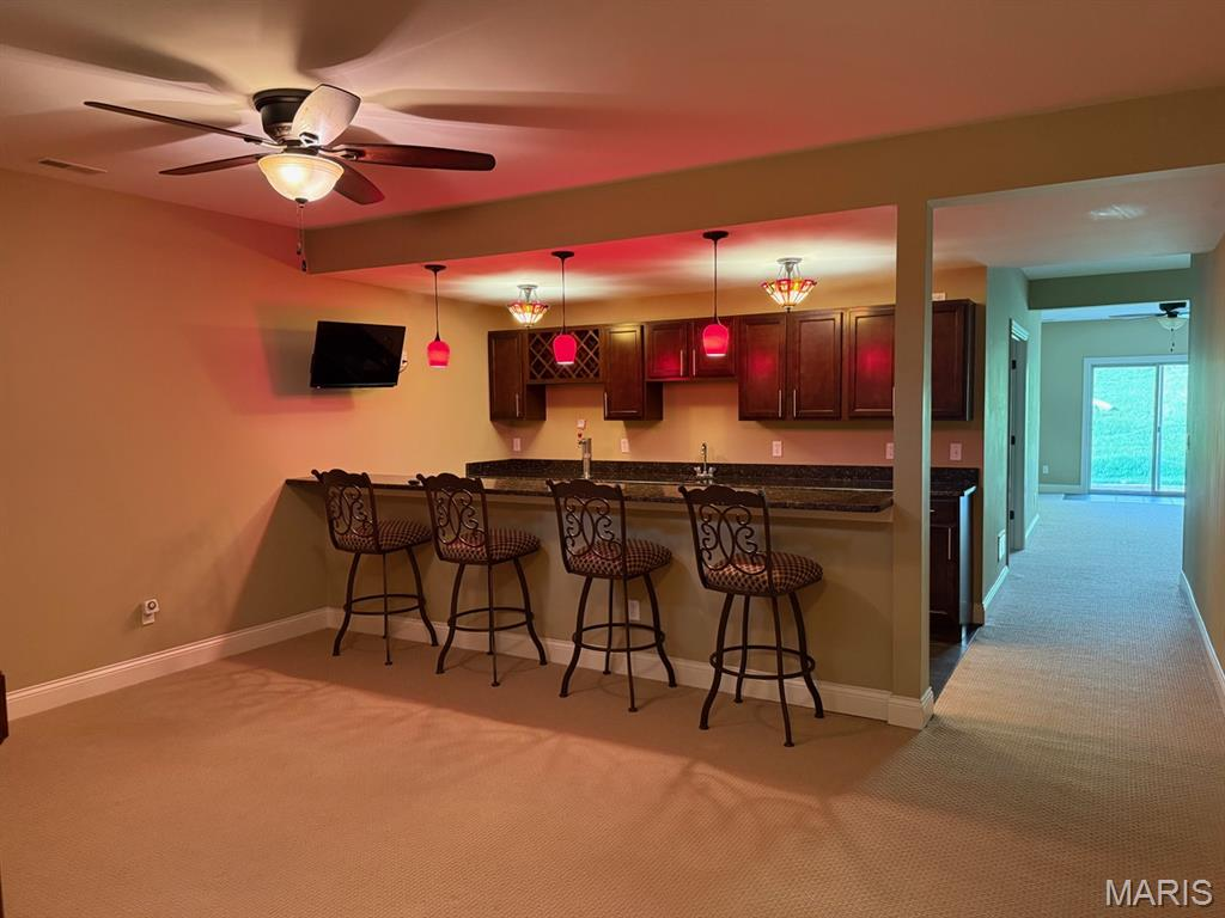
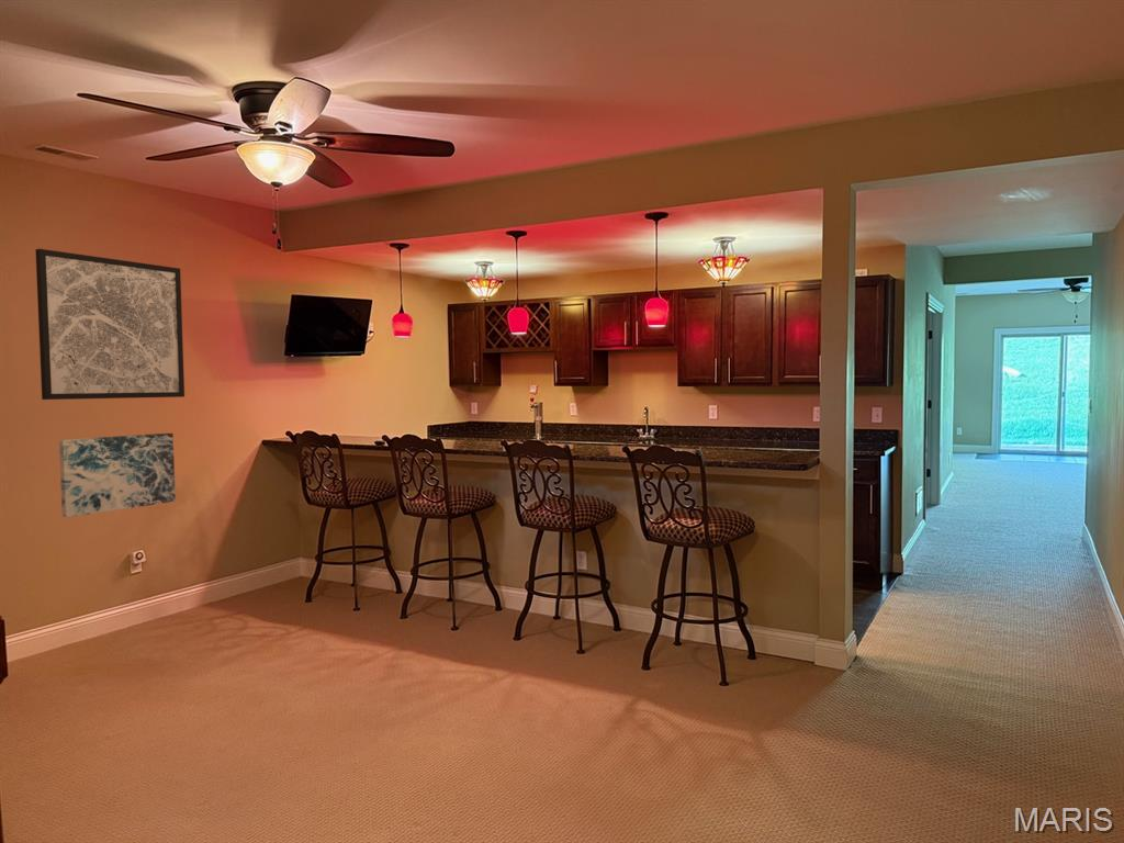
+ wall art (115, 328)
+ wall art (120, 472)
